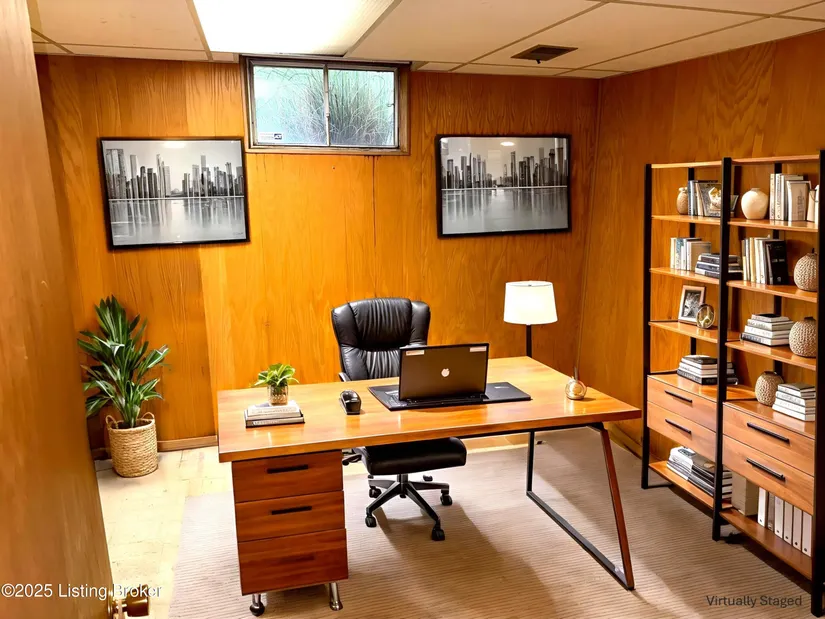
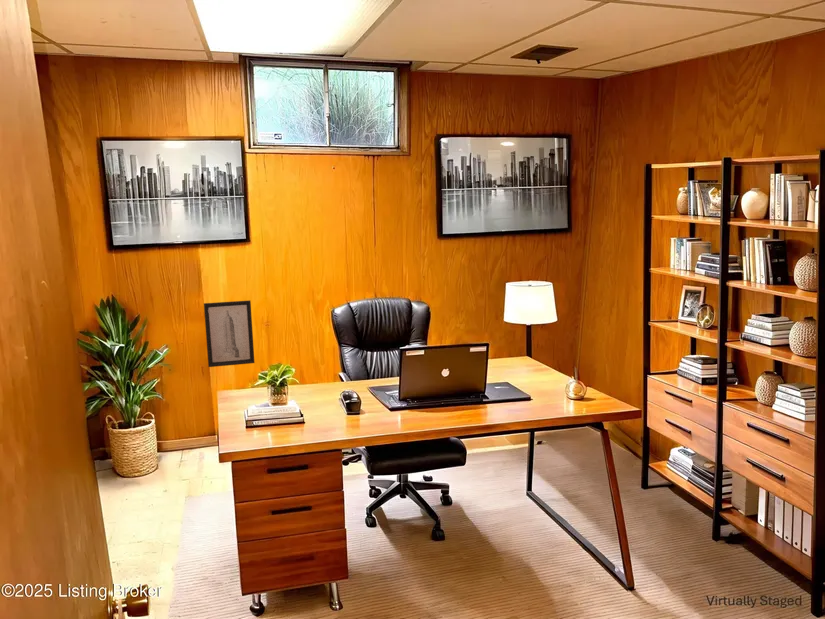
+ wall art (229, 333)
